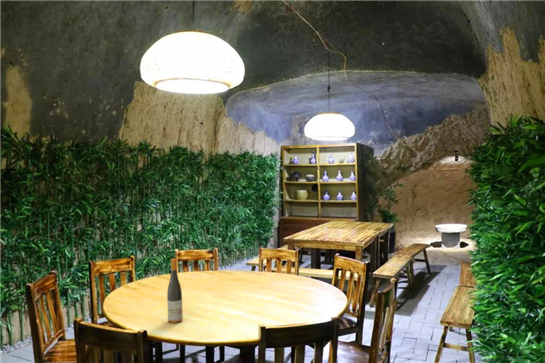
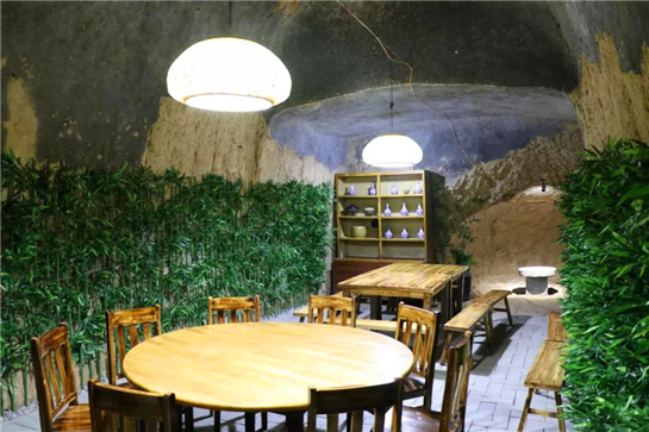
- wine bottle (174, 289)
